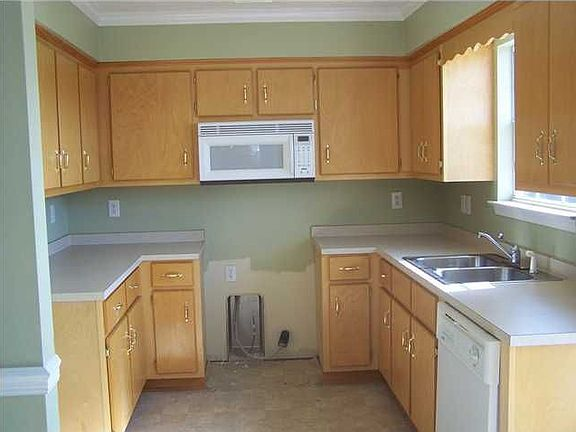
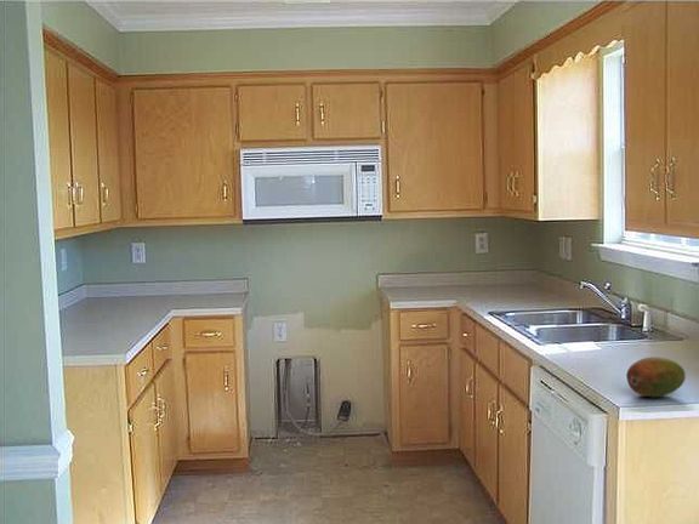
+ fruit (655, 376)
